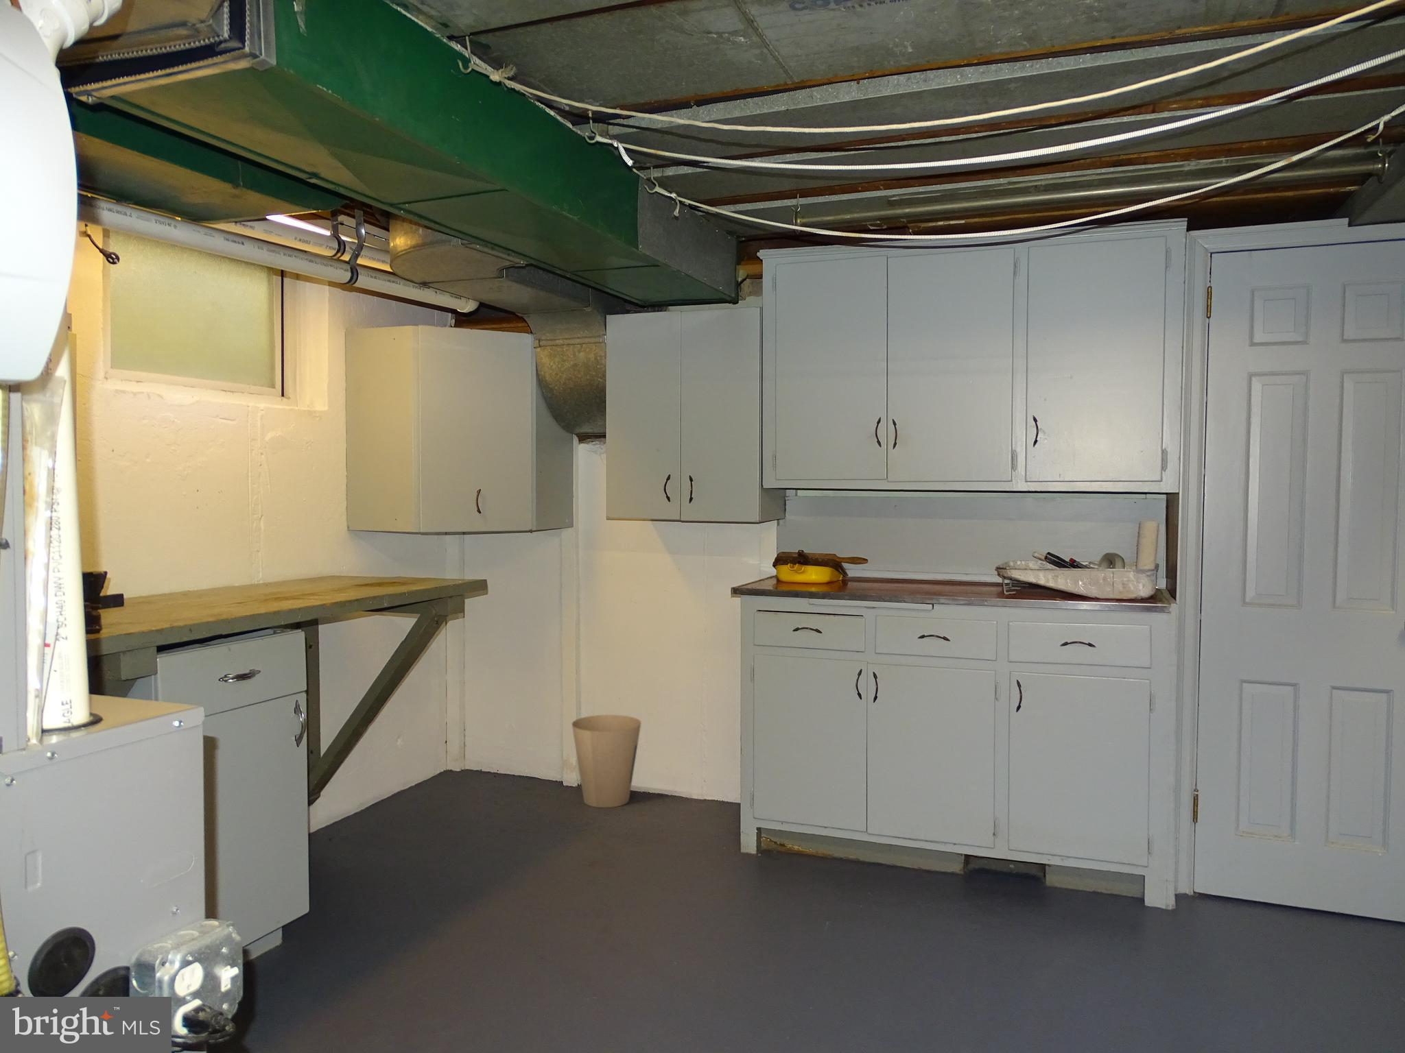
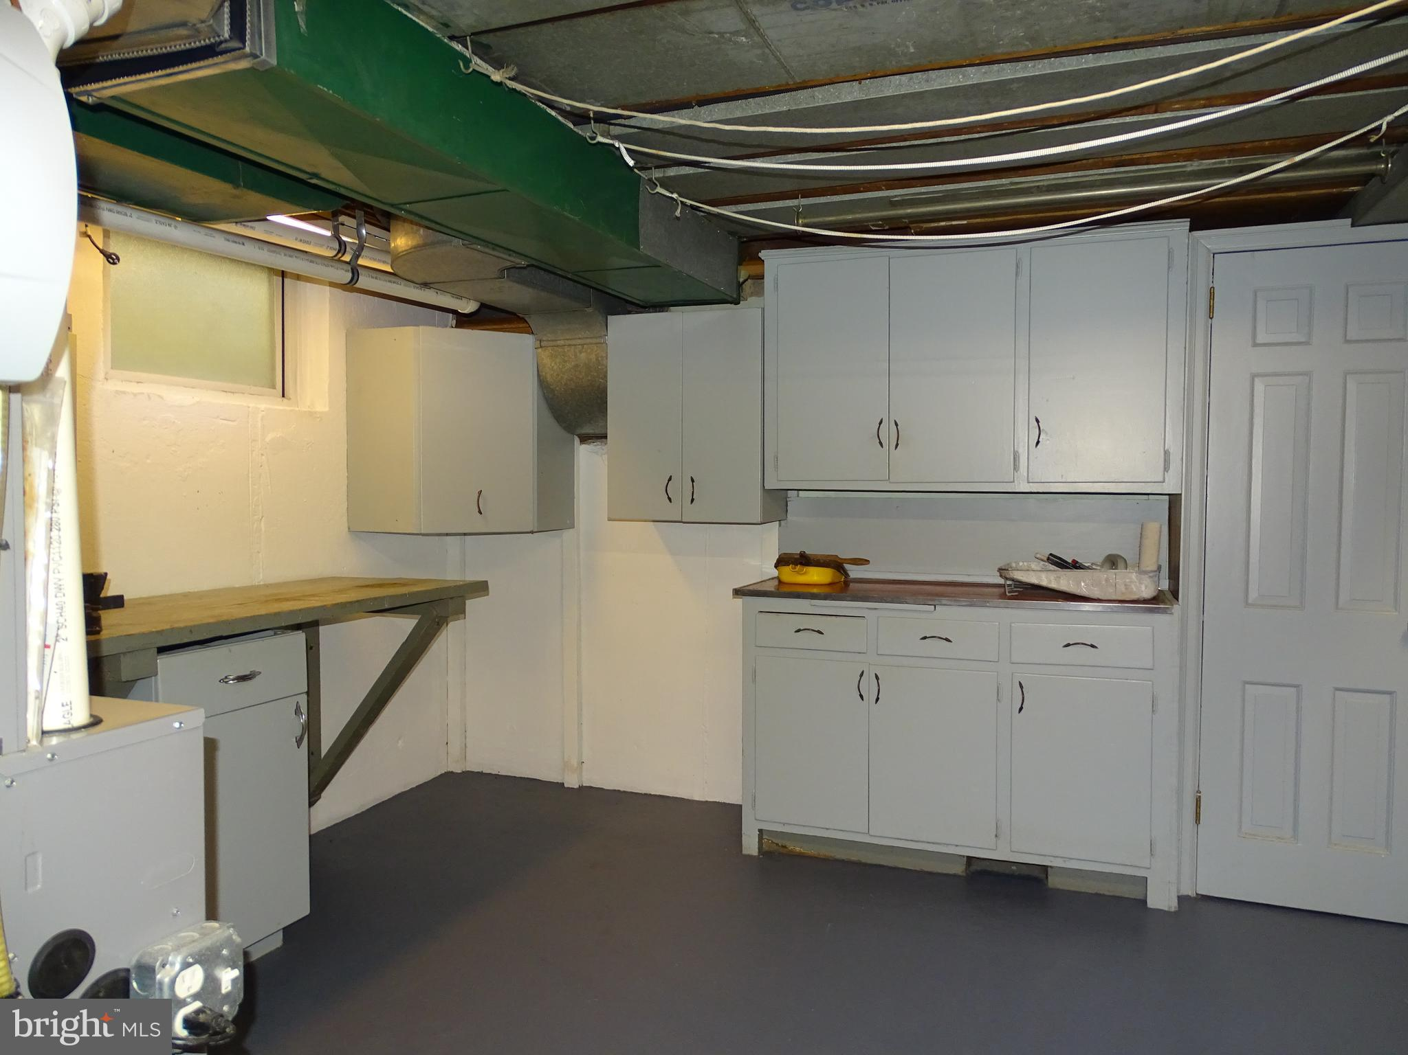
- trash can (606, 762)
